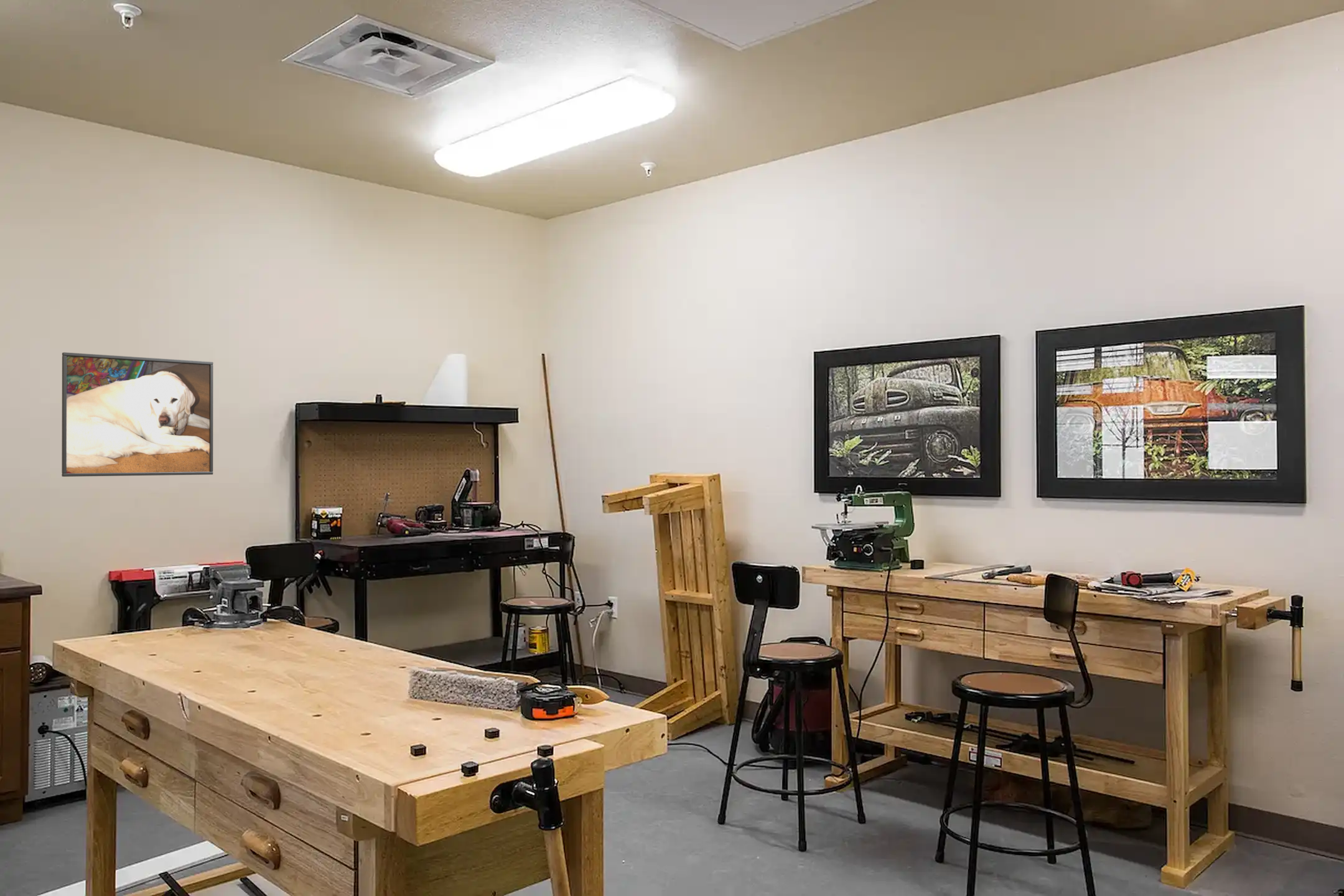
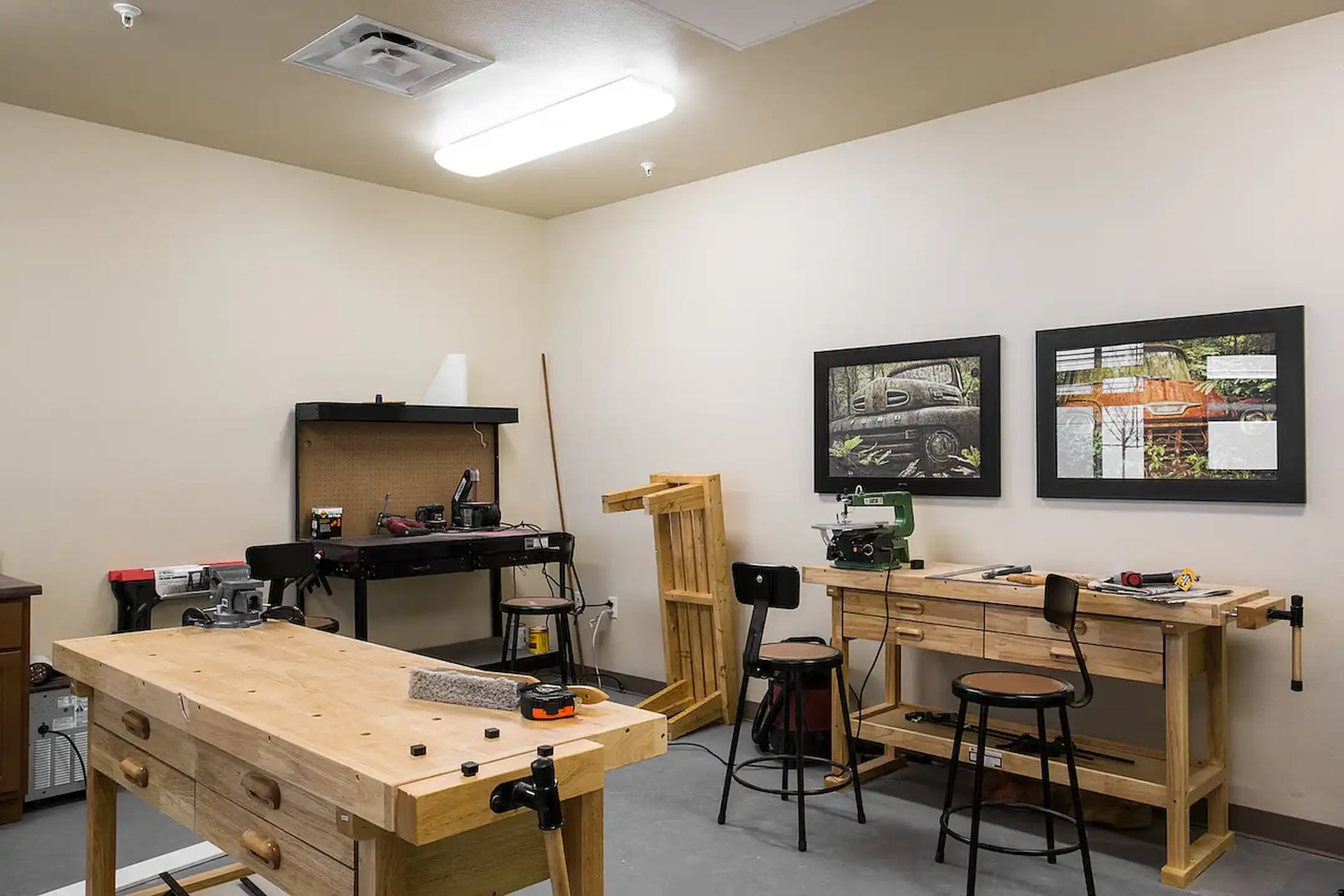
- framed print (141, 416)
